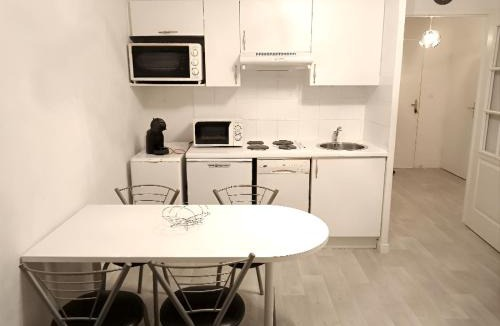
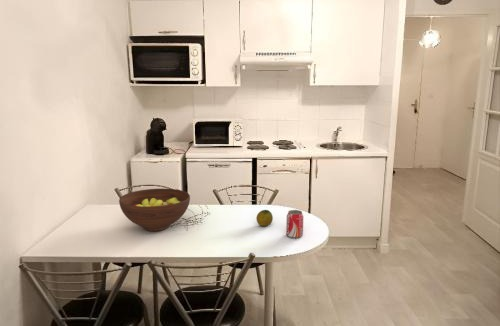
+ fruit (264, 218)
+ beverage can (294, 223)
+ fruit bowl (155, 212)
